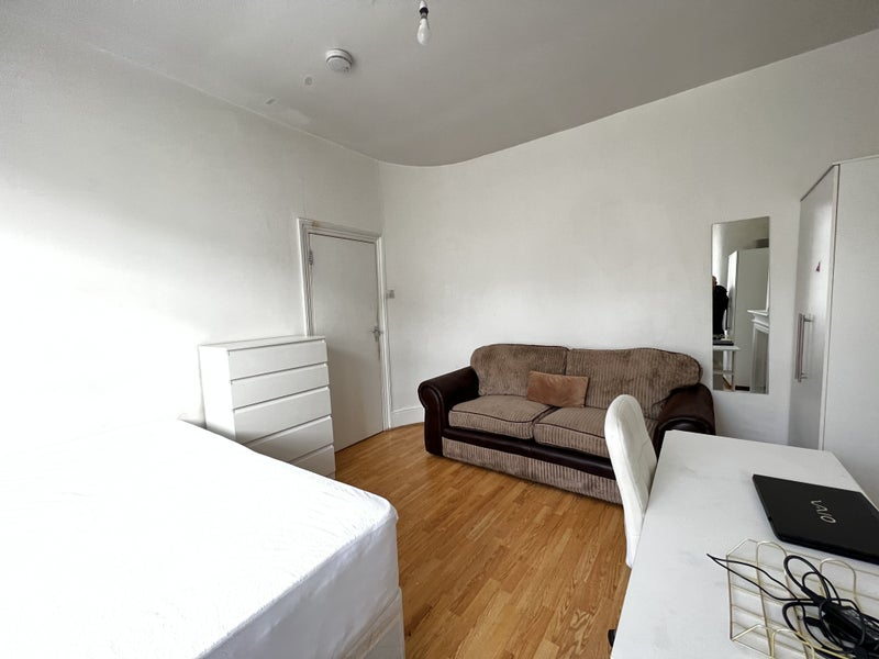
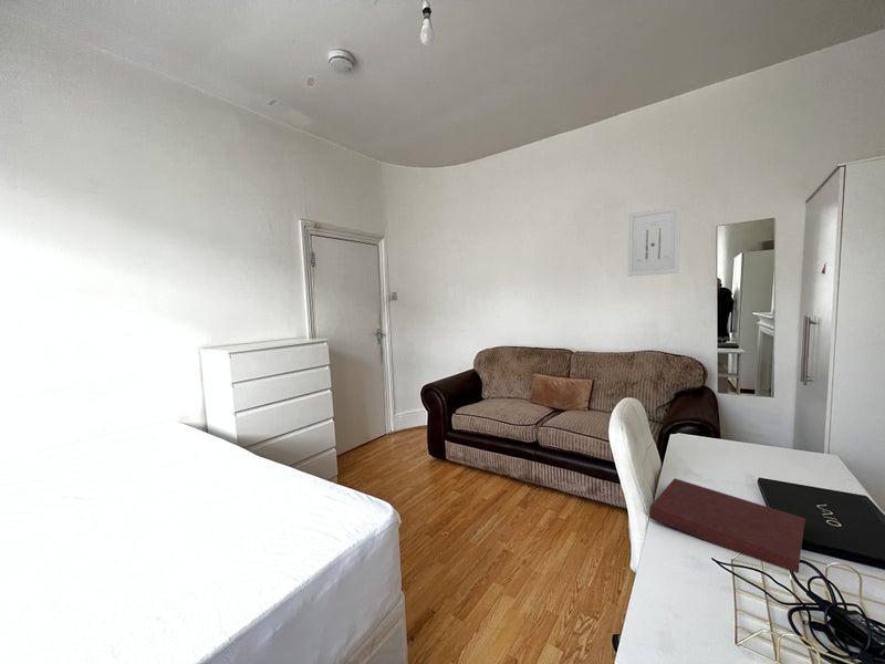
+ notebook (723, 518)
+ wall art (653, 241)
